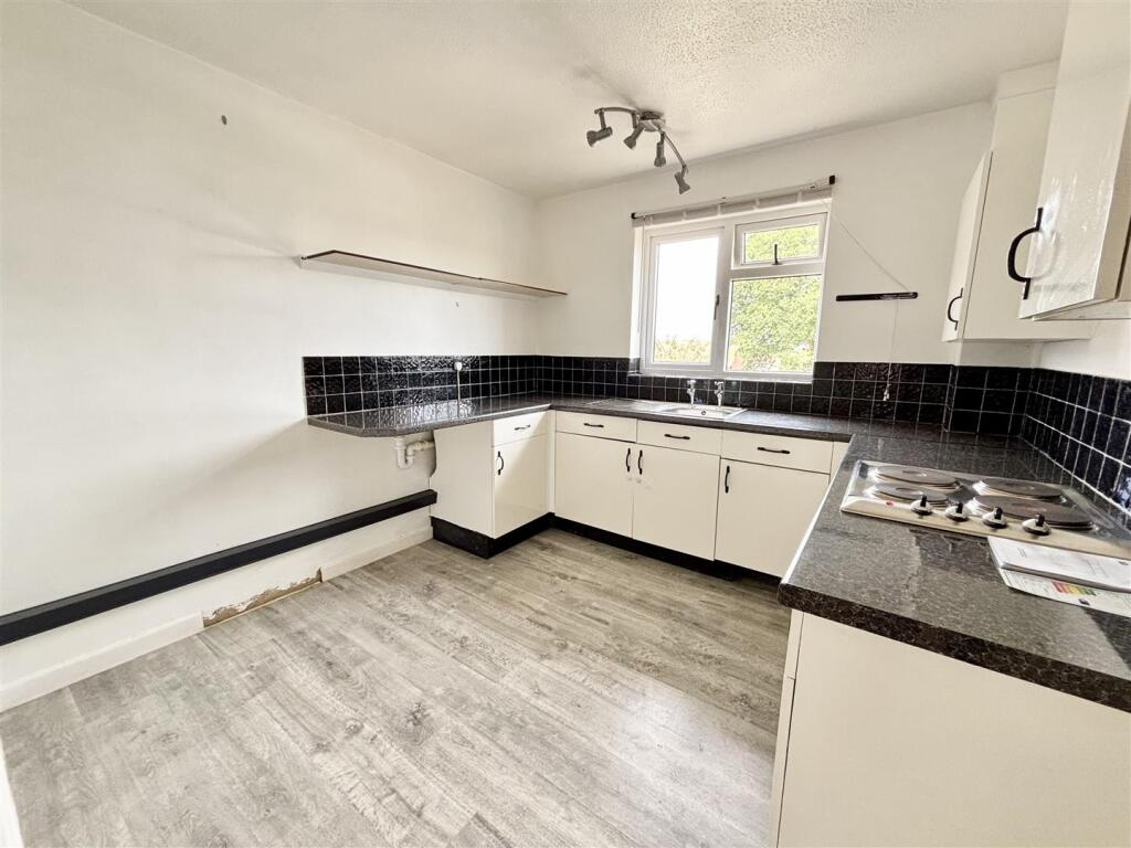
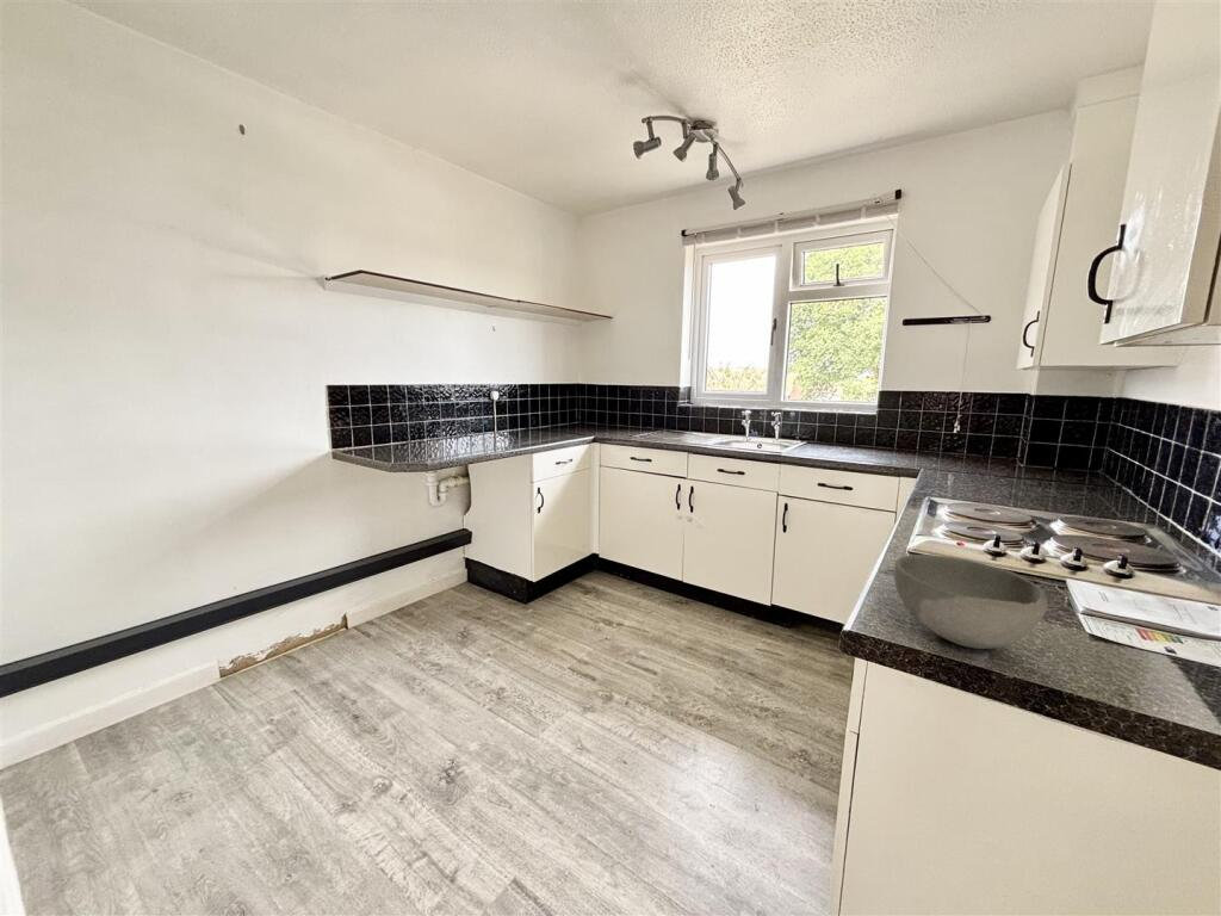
+ bowl (961, 605)
